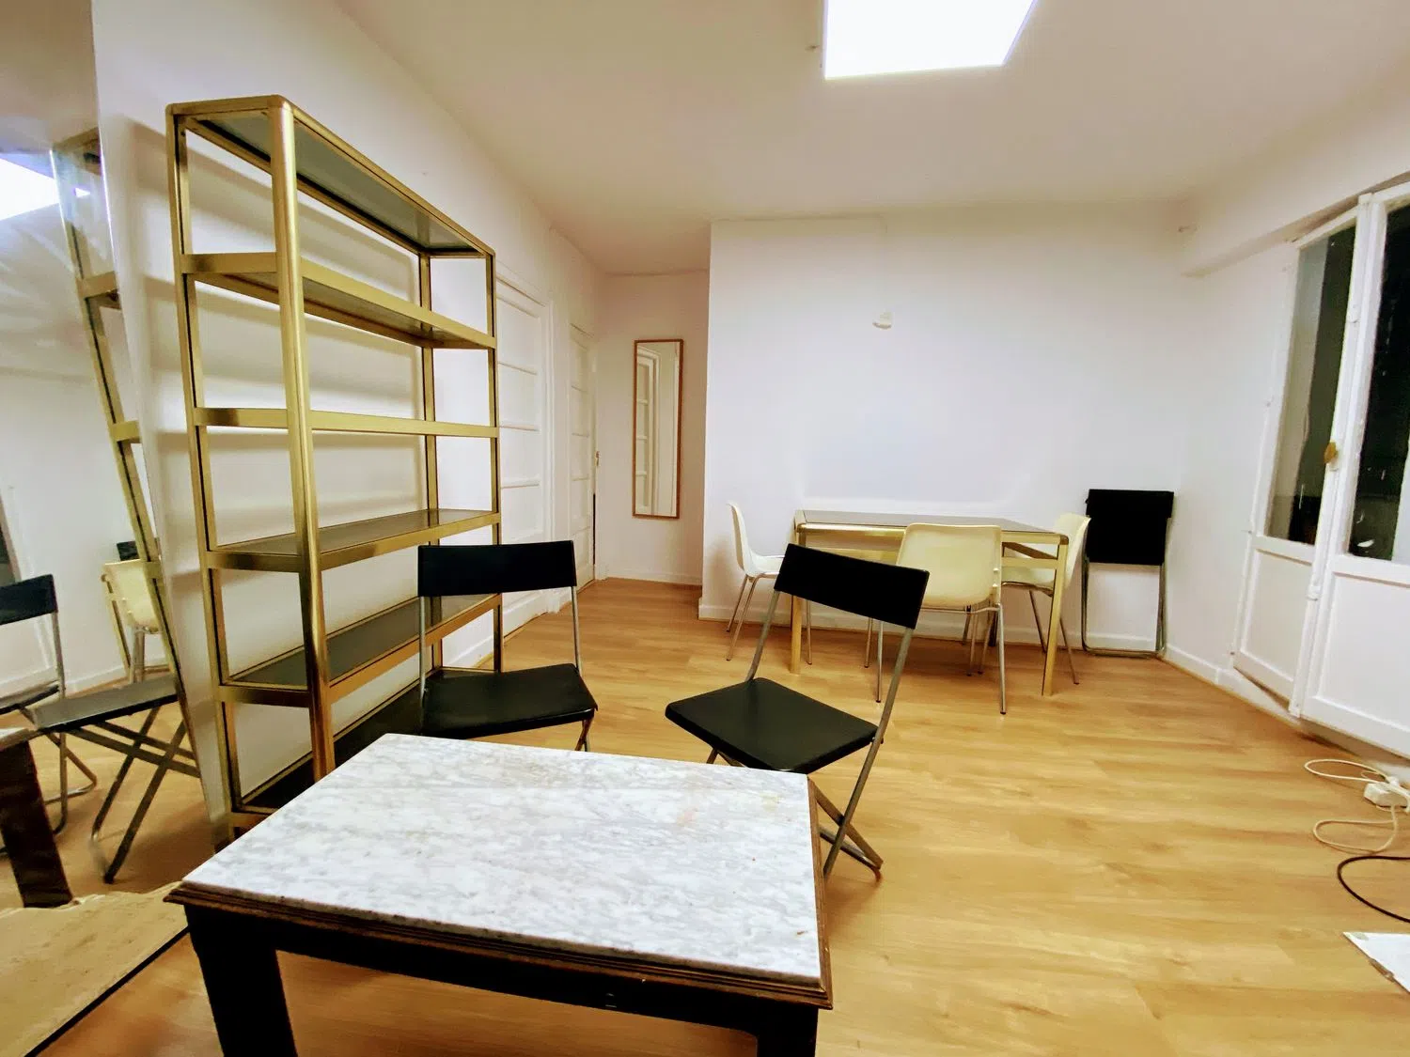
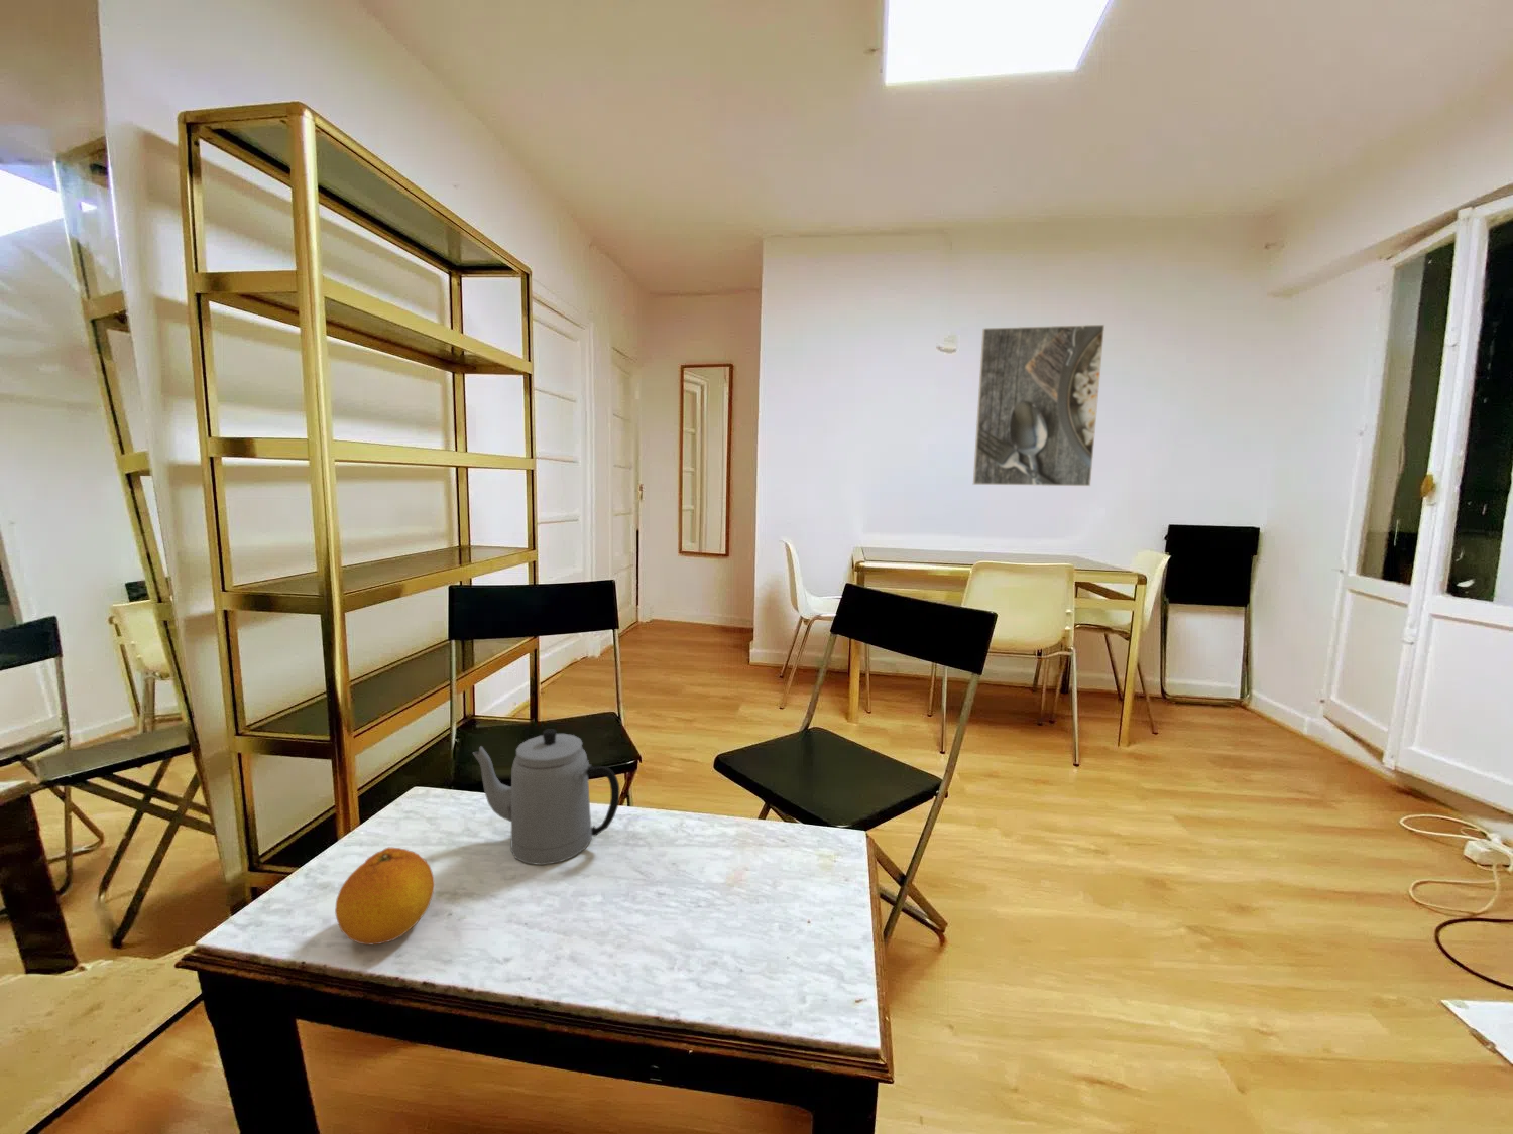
+ teapot (544, 785)
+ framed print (1036, 407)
+ fruit (385, 890)
